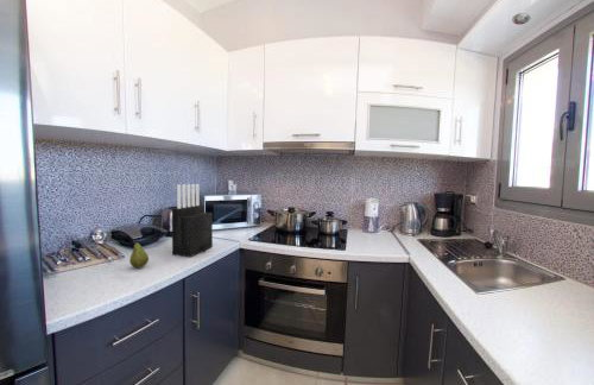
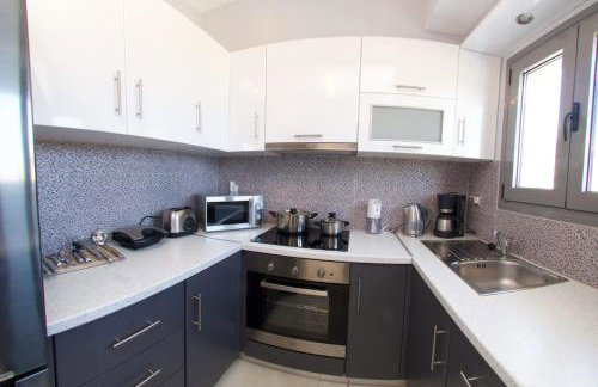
- knife block (195, 217)
- fruit (139, 253)
